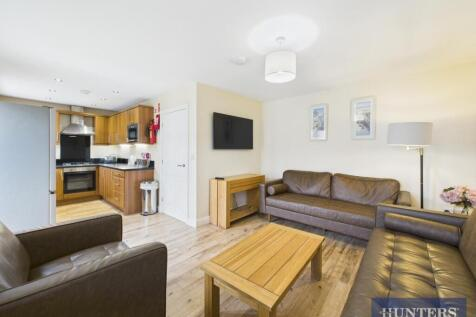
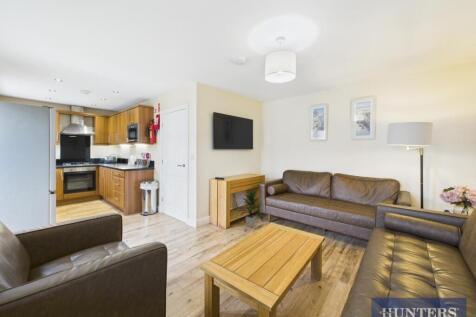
+ indoor plant (251, 208)
